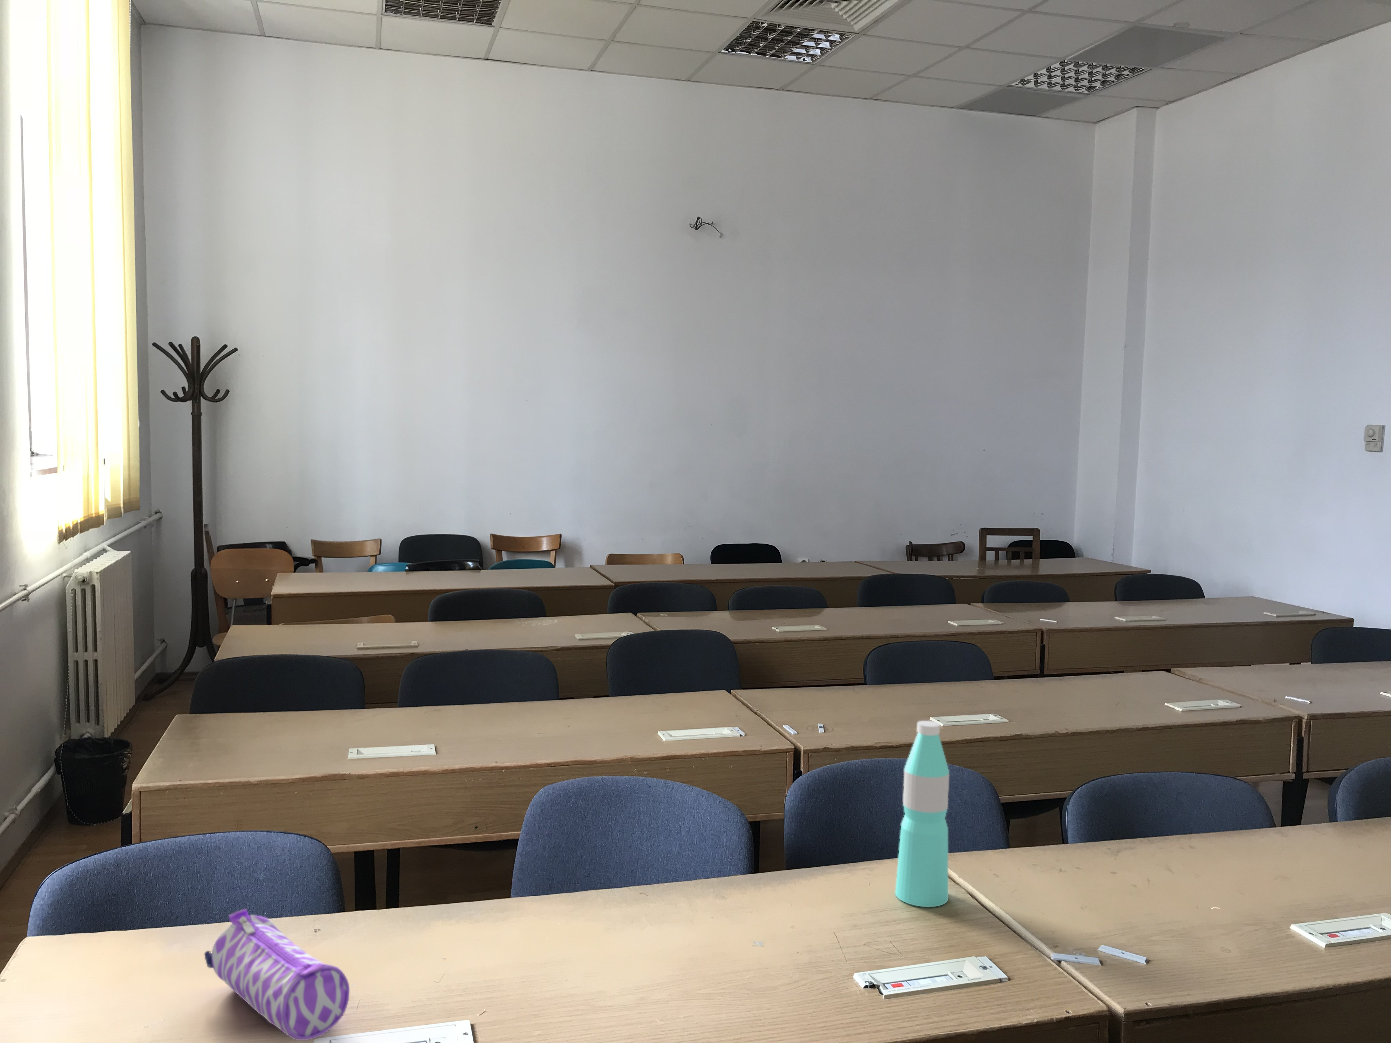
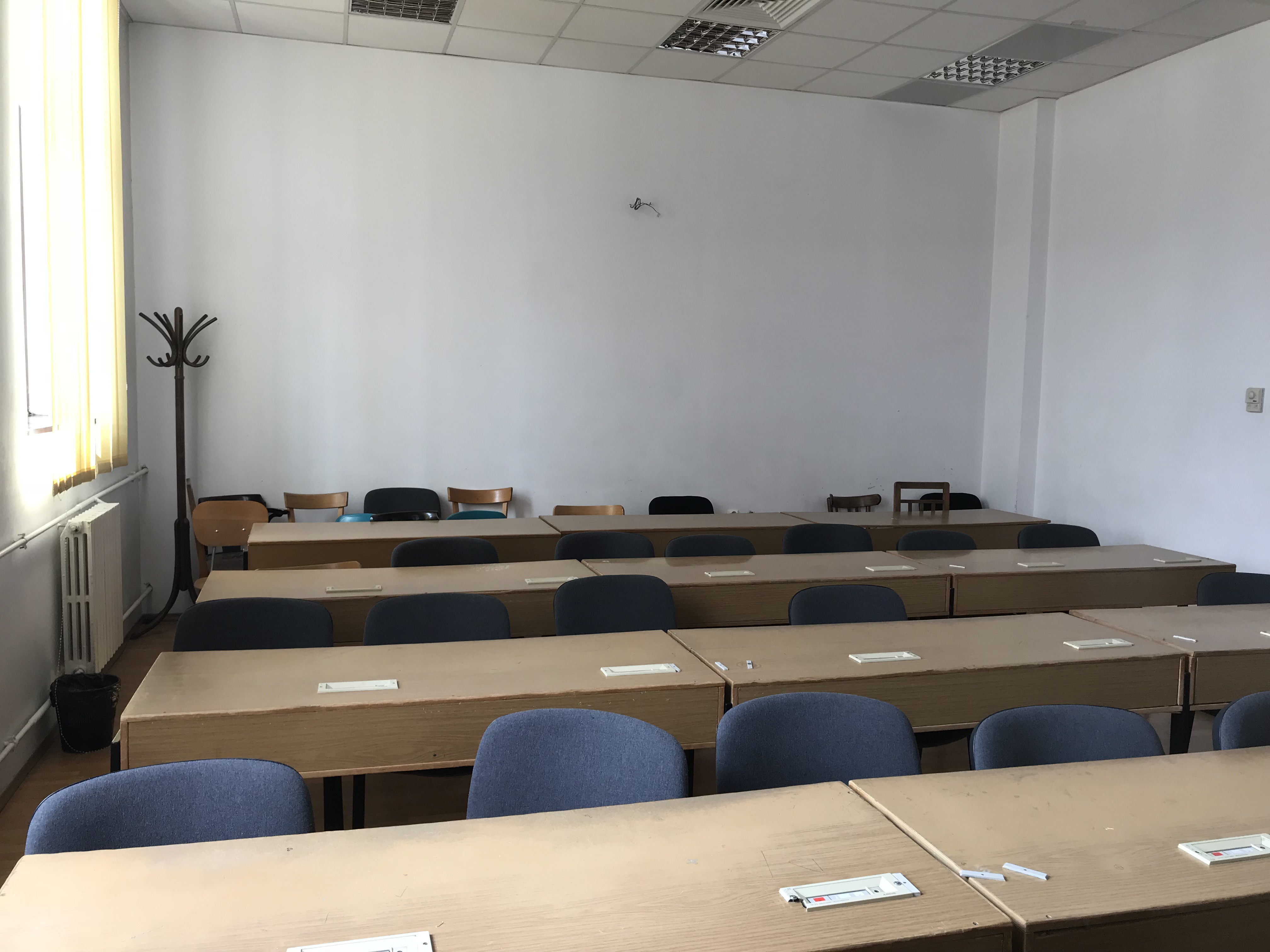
- pencil case (279, 971)
- water bottle (924, 810)
